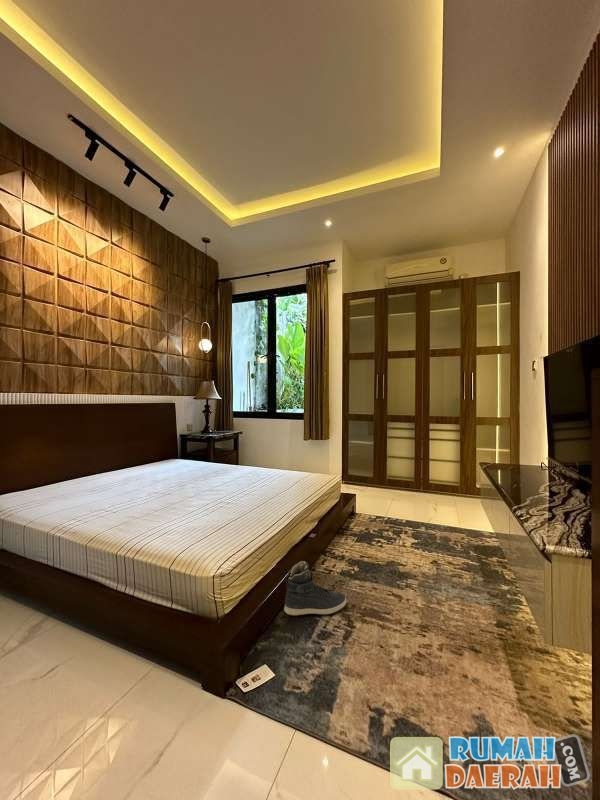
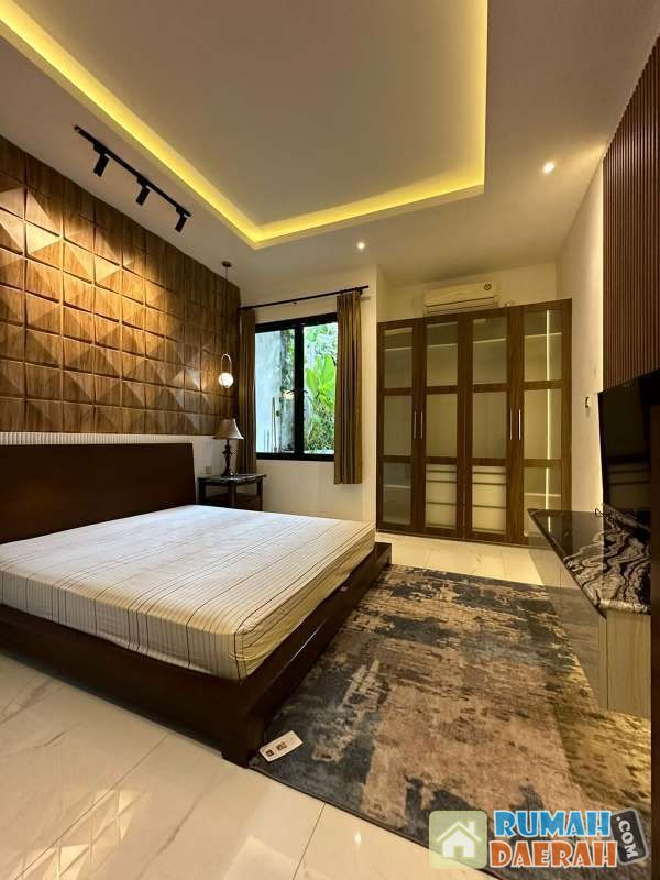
- sneaker (315, 585)
